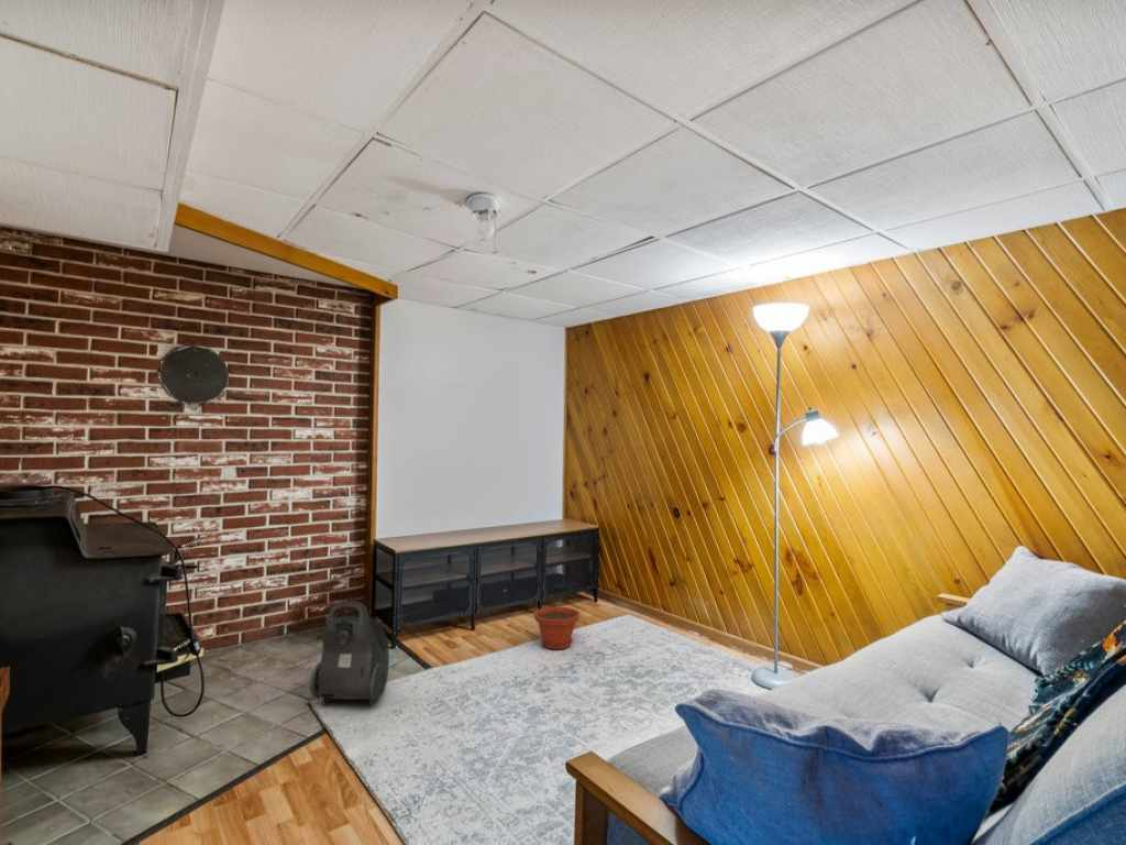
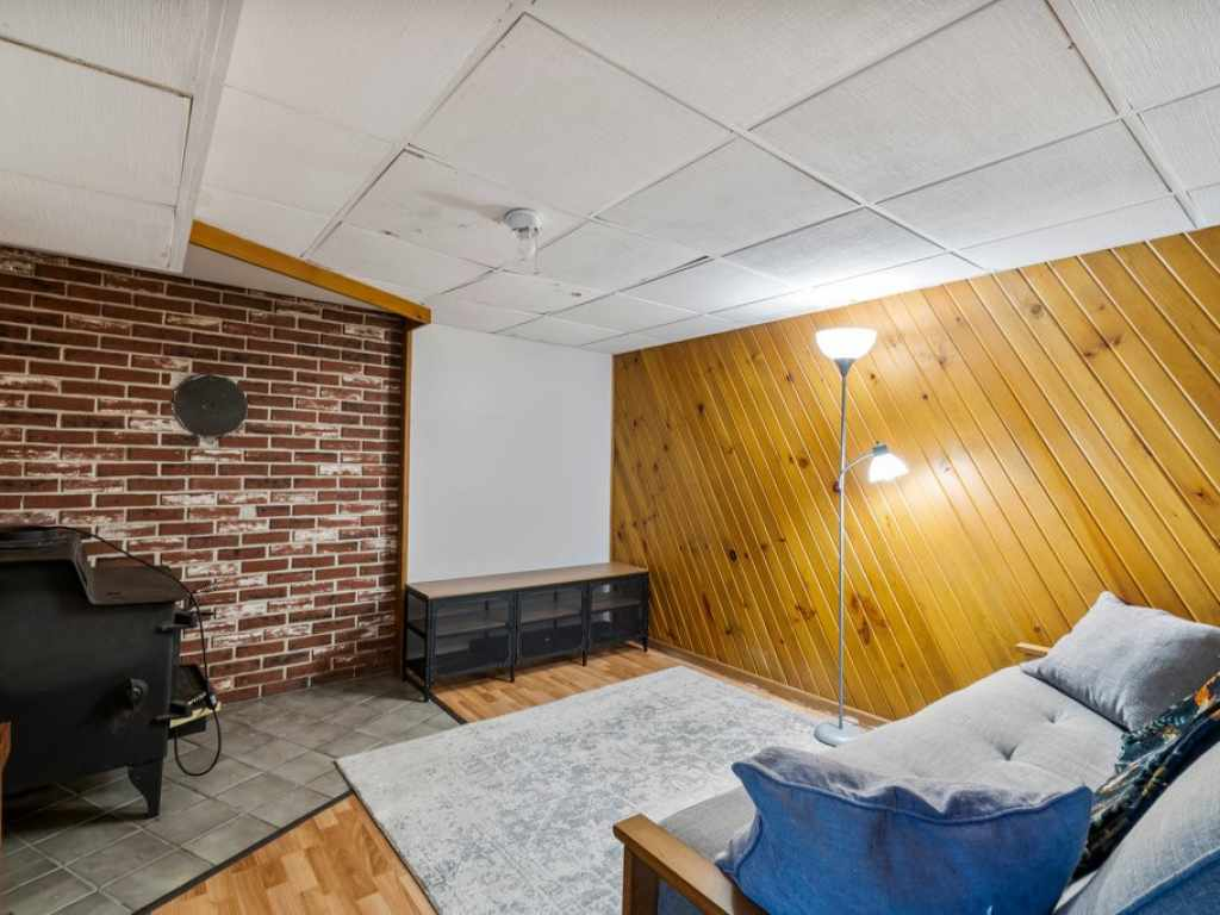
- plant pot (556, 628)
- vacuum cleaner (355, 648)
